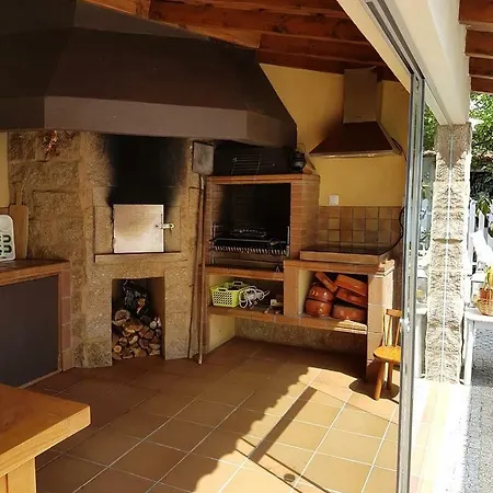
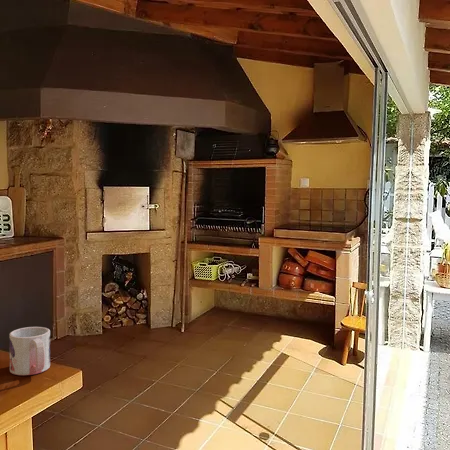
+ mug (32, 352)
